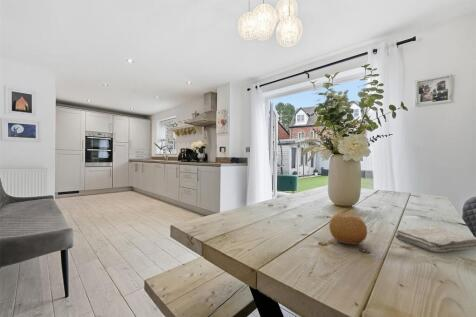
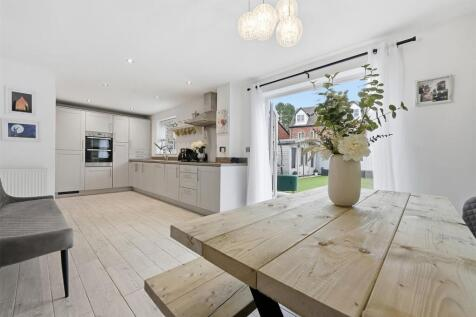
- washcloth (435, 237)
- fruit (347, 228)
